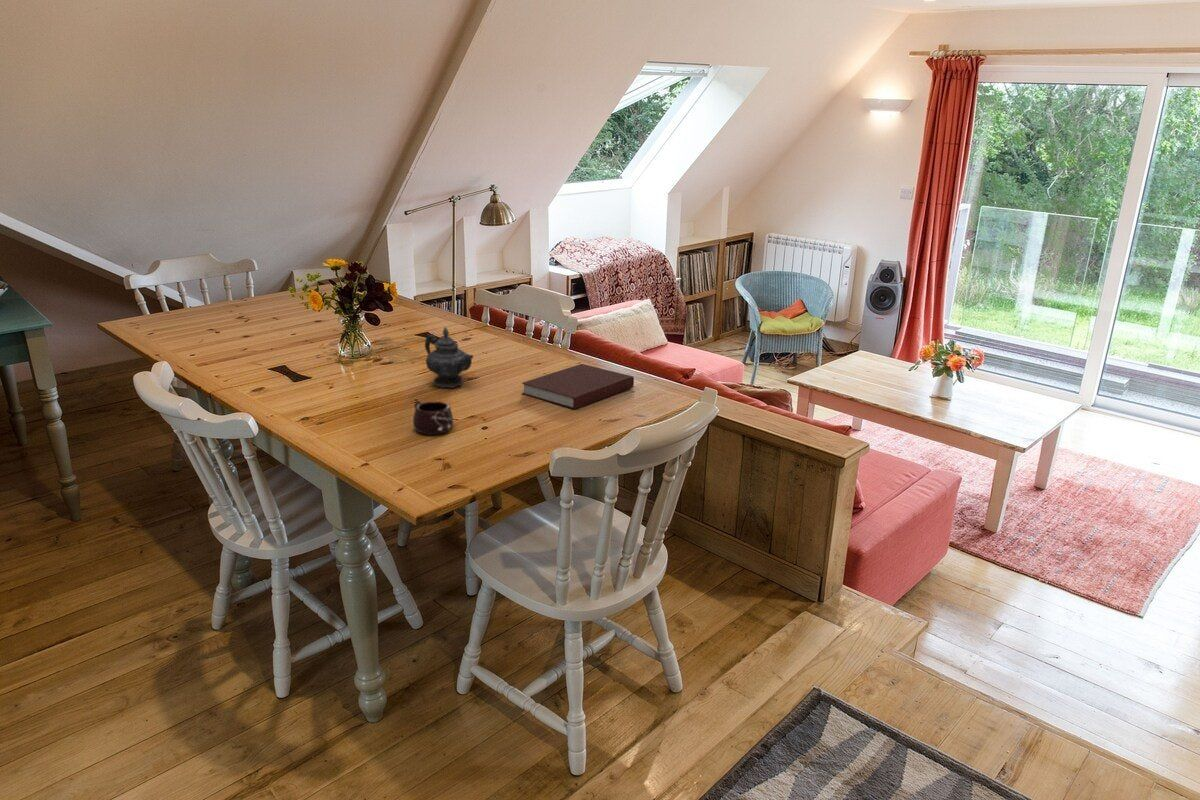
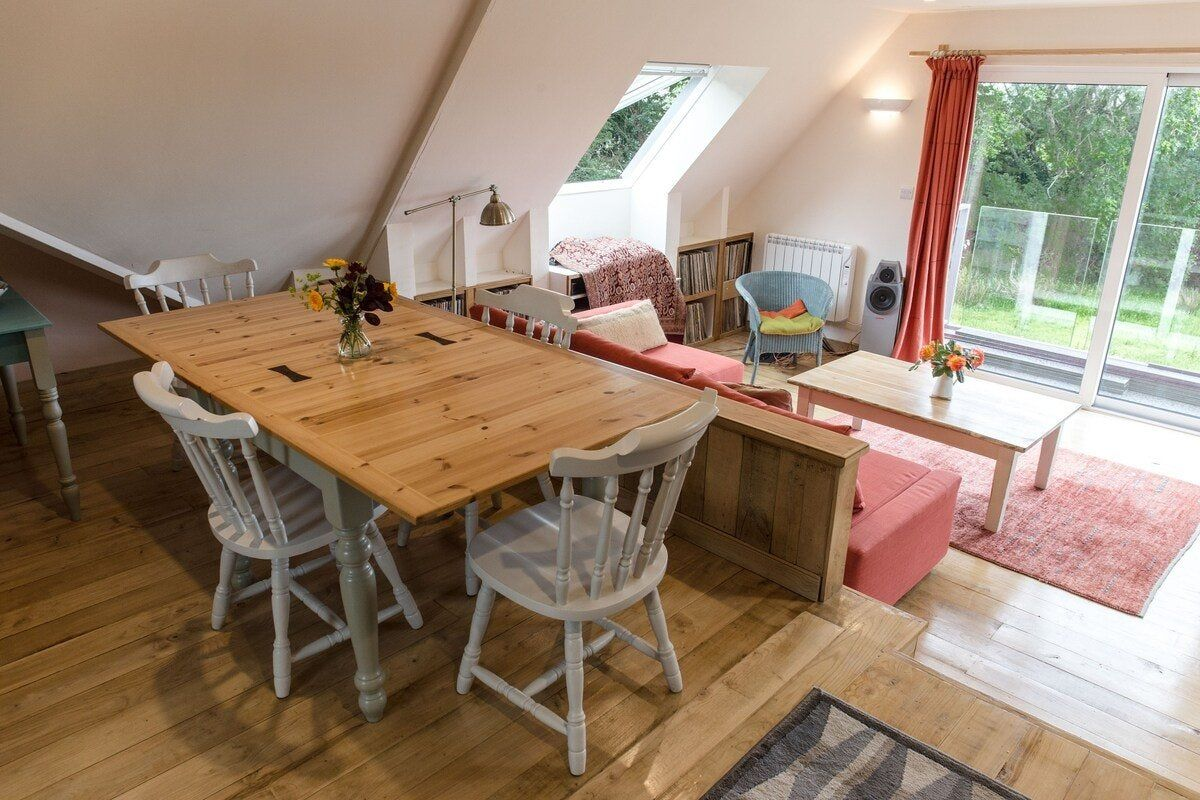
- notebook (578, 385)
- mug (429, 416)
- teapot (449, 356)
